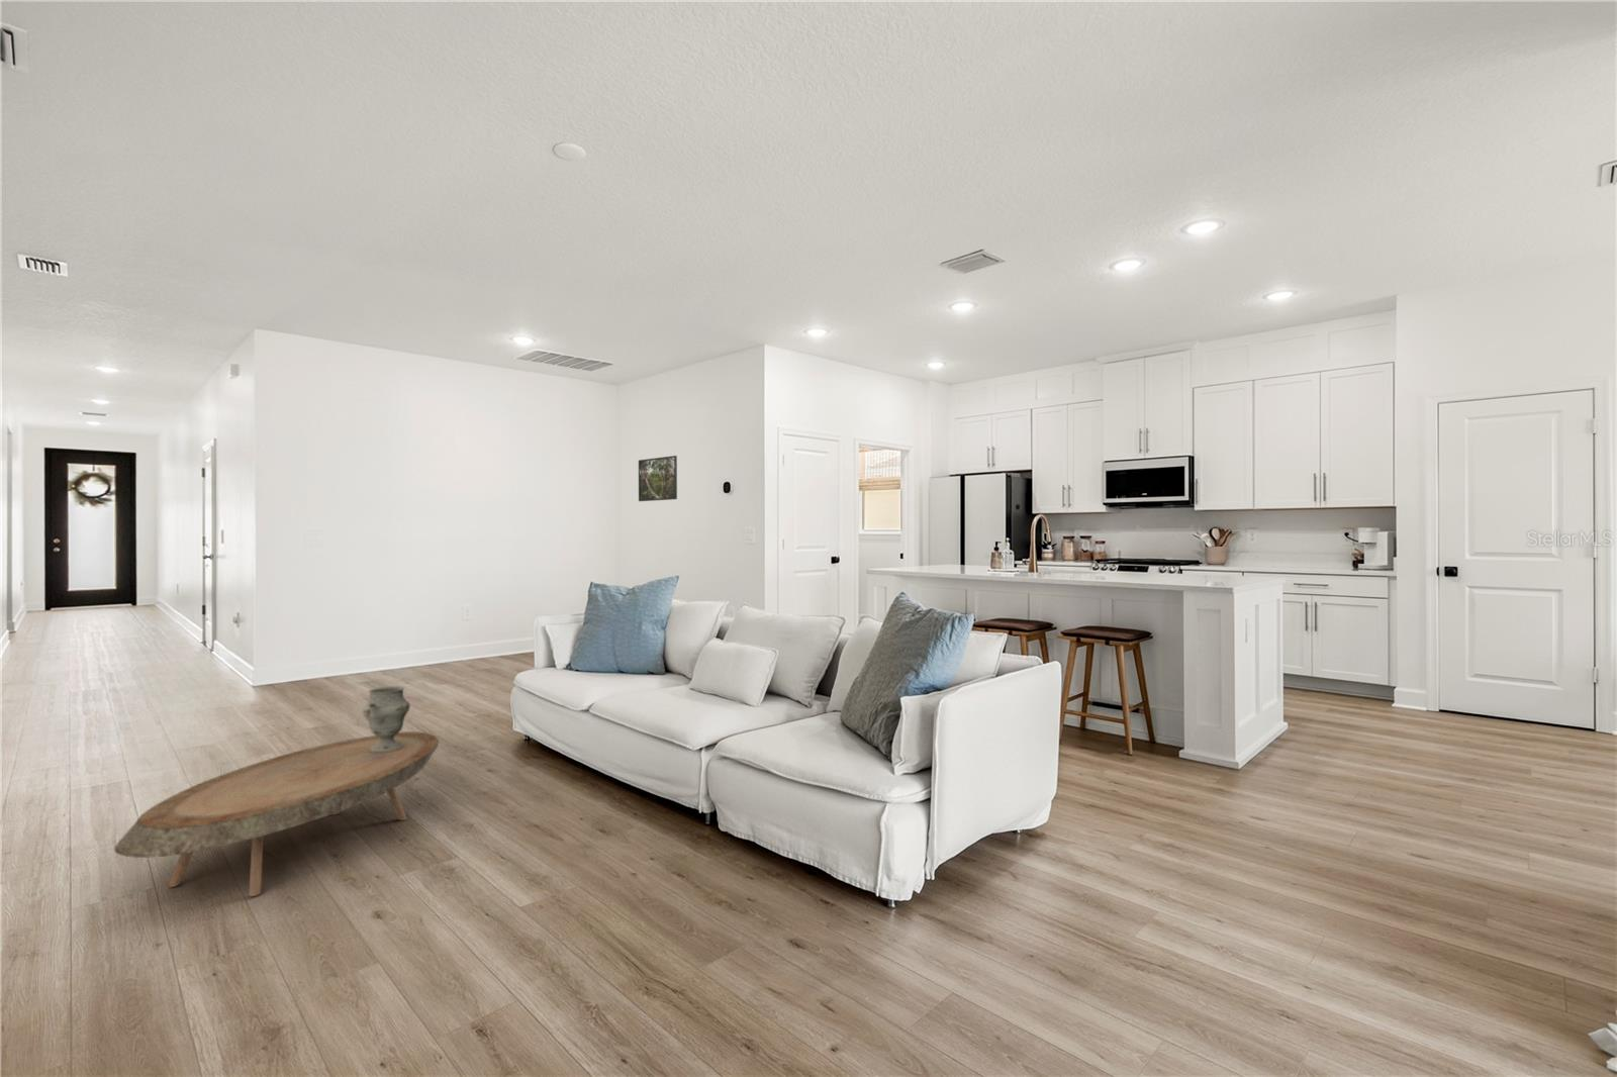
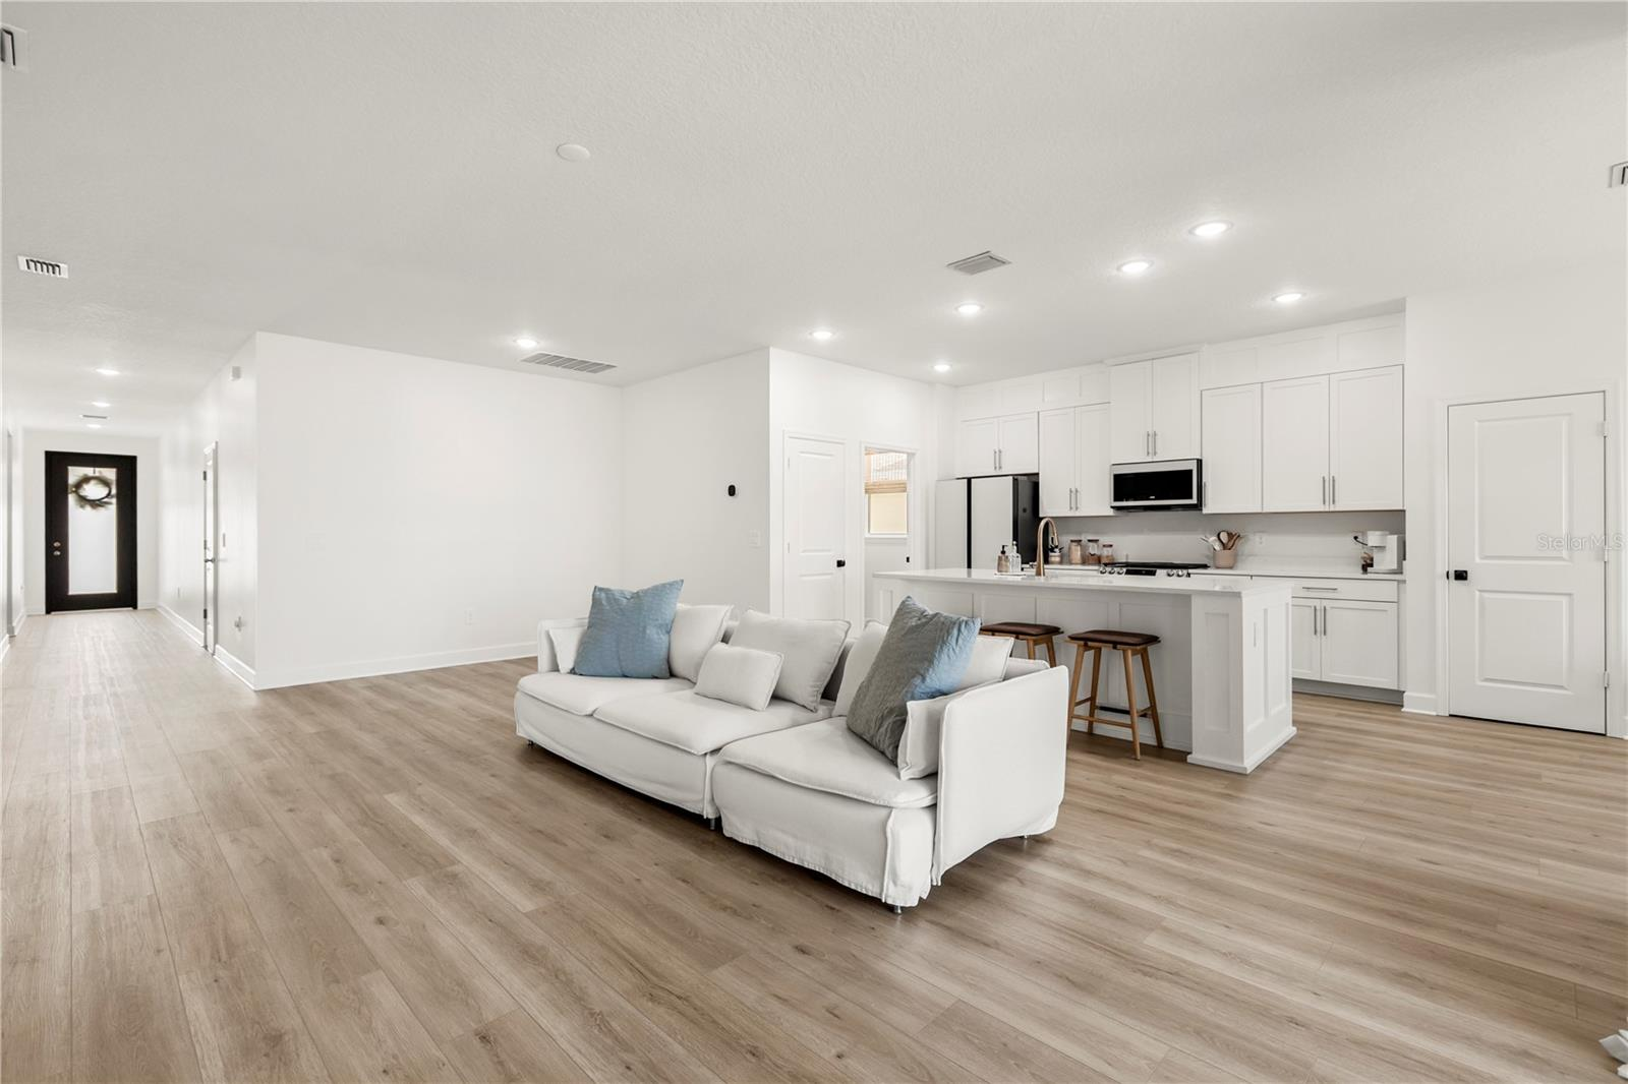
- decorative vase (386, 719)
- coffee table (308, 809)
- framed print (656, 478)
